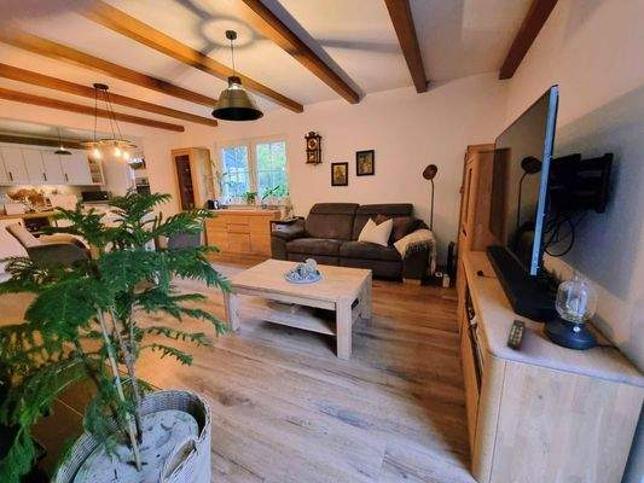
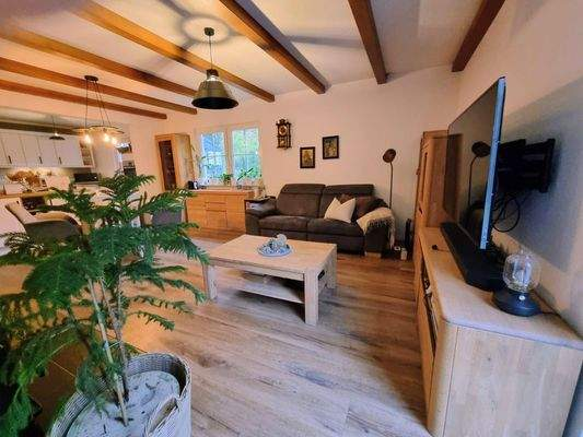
- remote control (516, 333)
